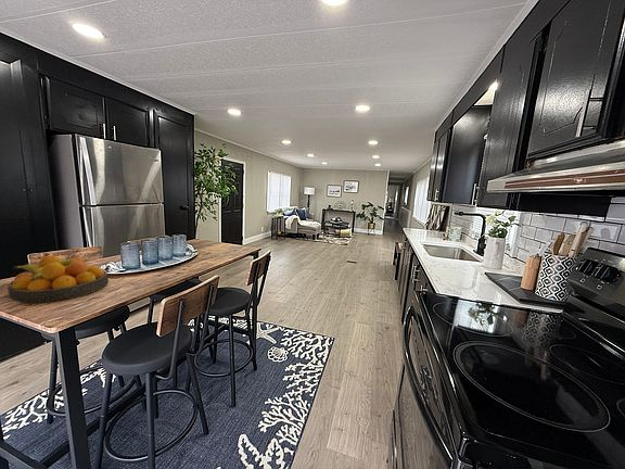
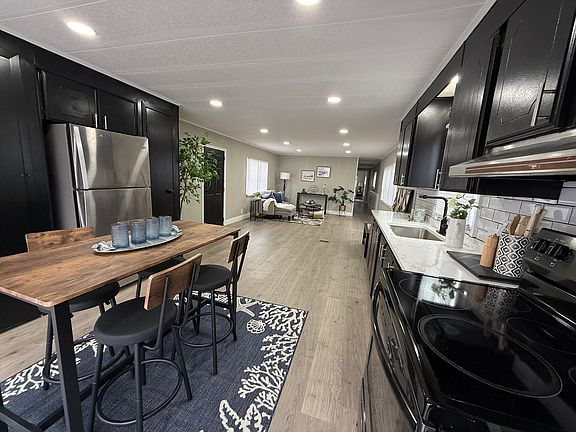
- fruit bowl (62, 272)
